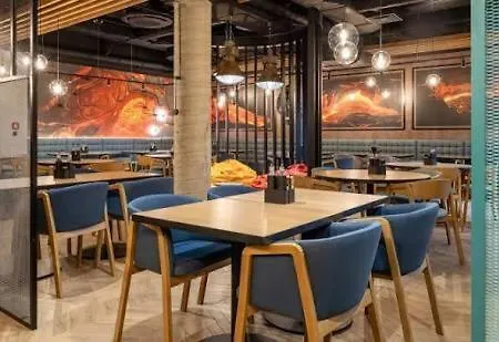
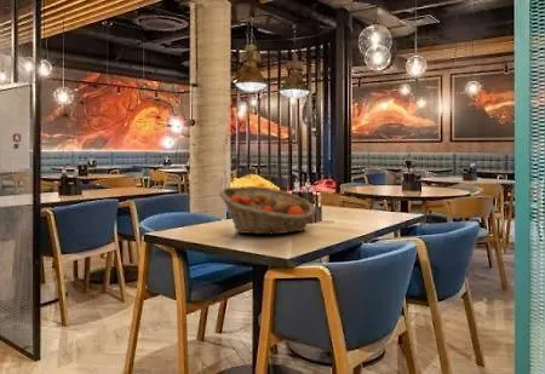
+ fruit basket (268, 208)
